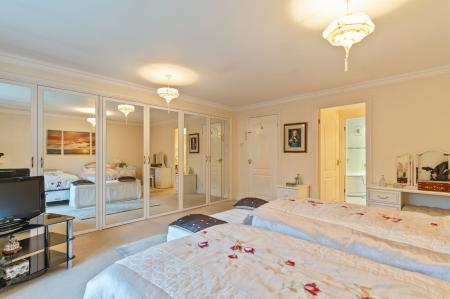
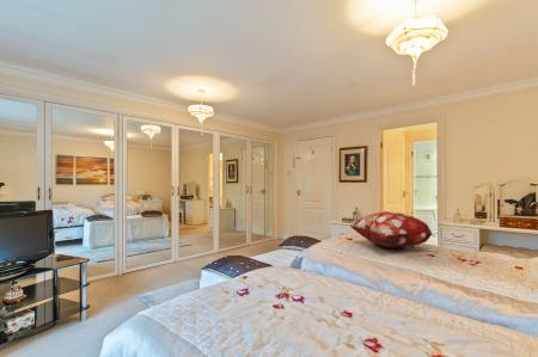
+ decorative pillow (387, 229)
